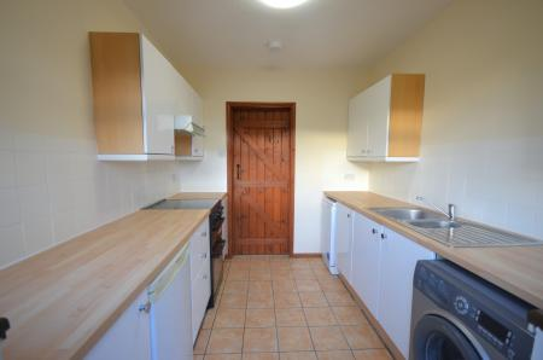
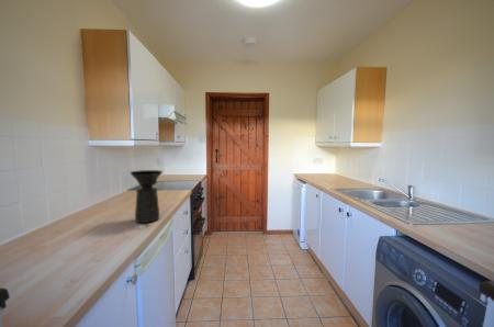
+ coffee maker (147, 195)
